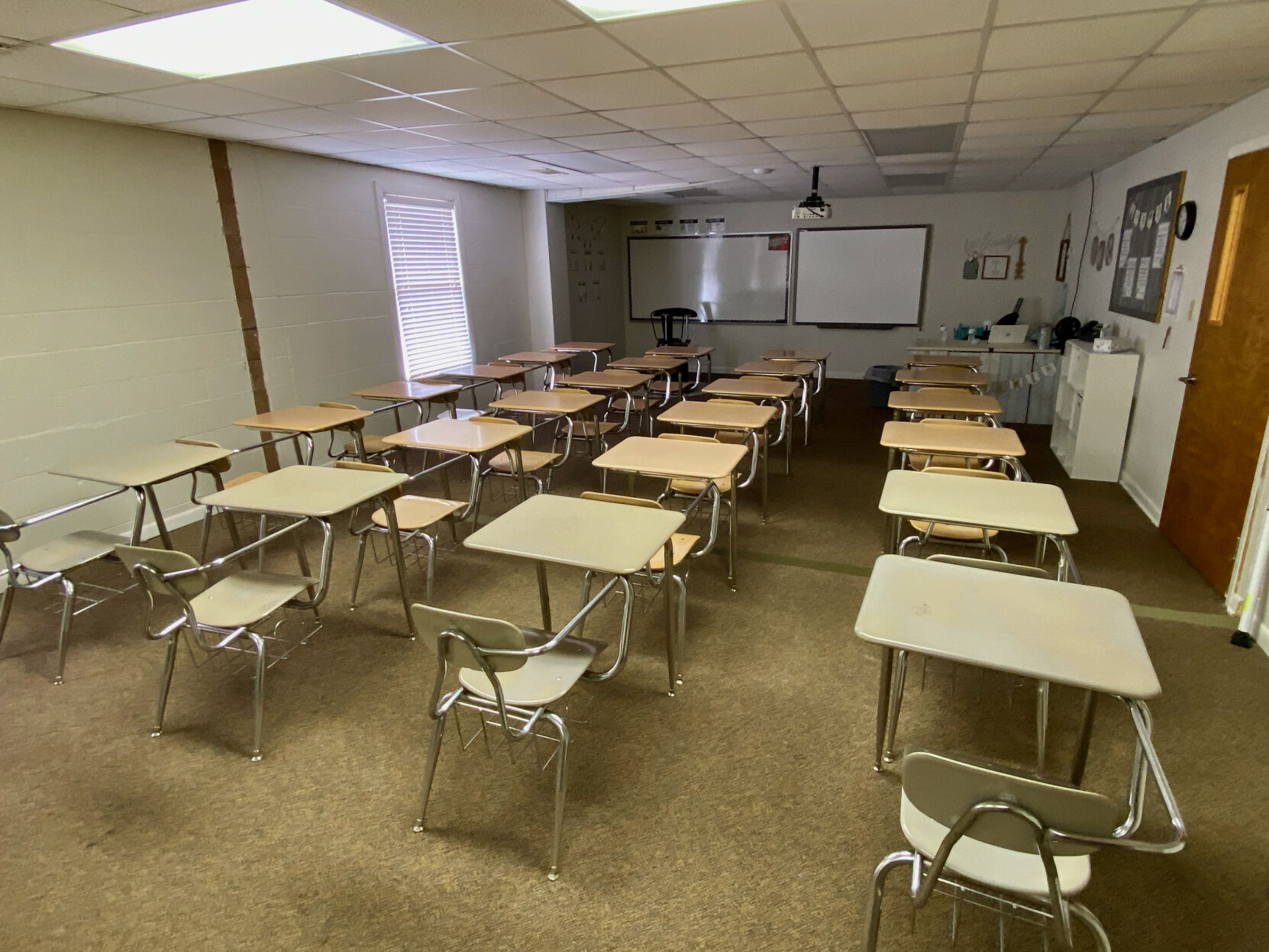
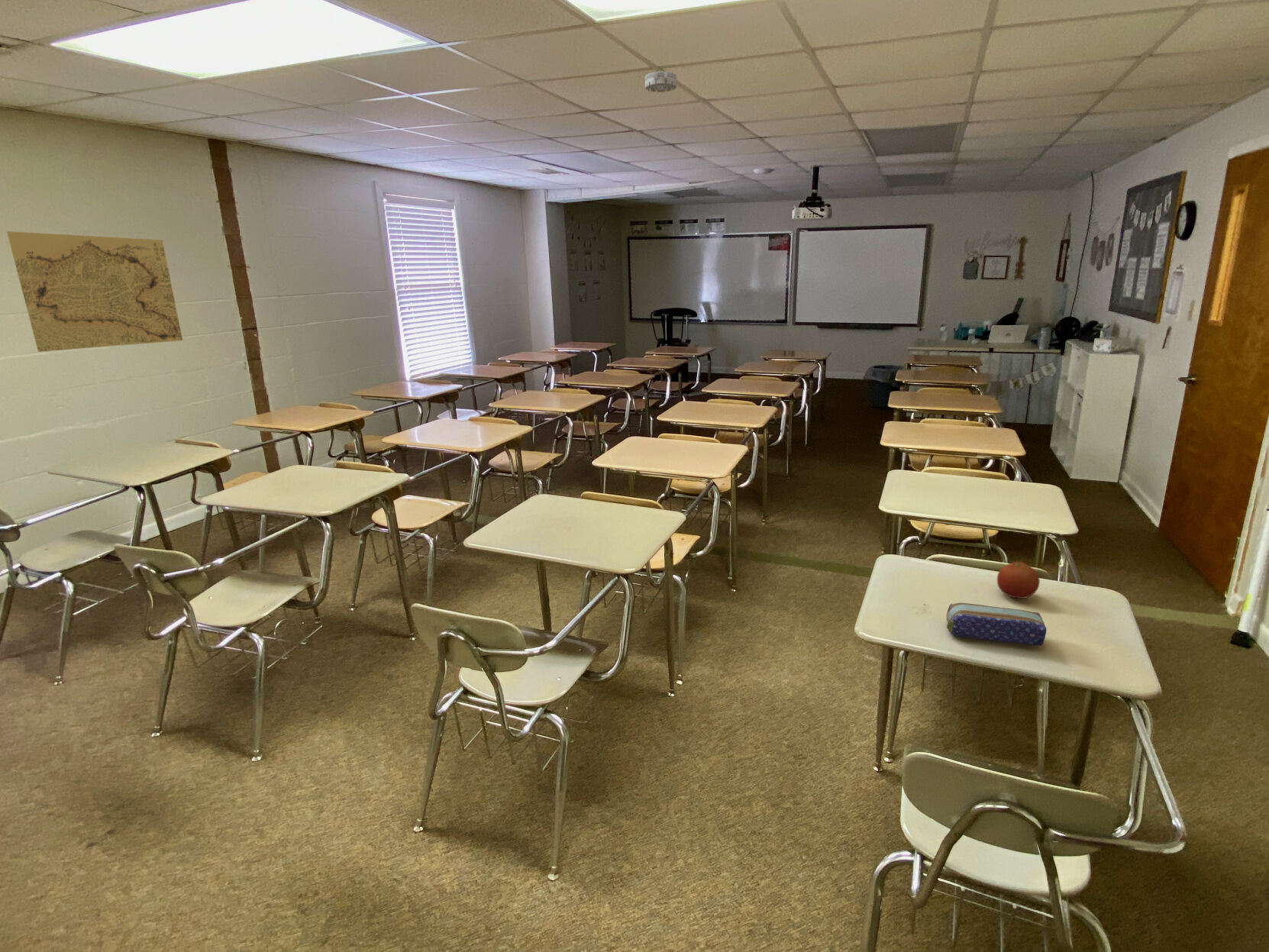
+ pencil case (994, 623)
+ fruit (1017, 579)
+ map (104, 292)
+ smoke detector (660, 81)
